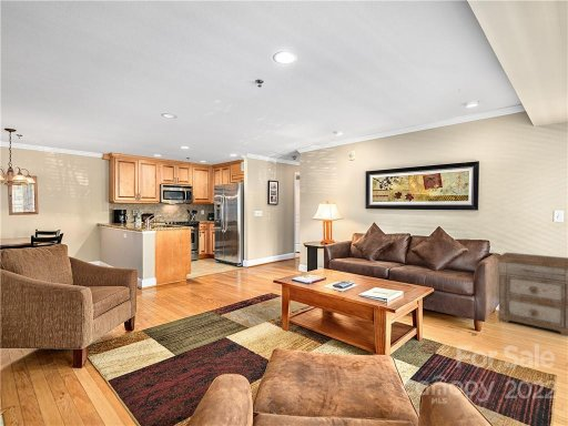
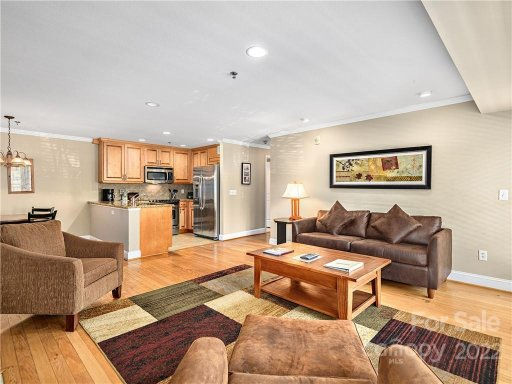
- nightstand (536, 290)
